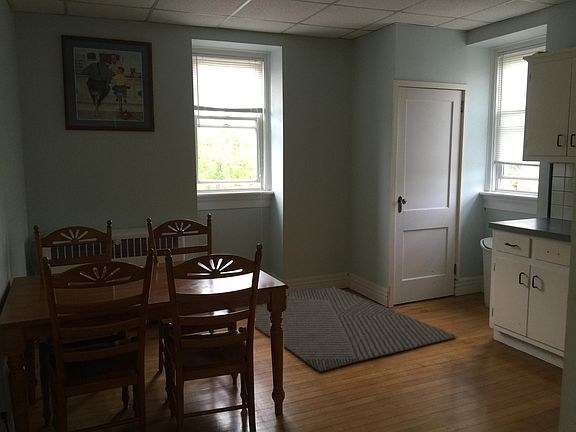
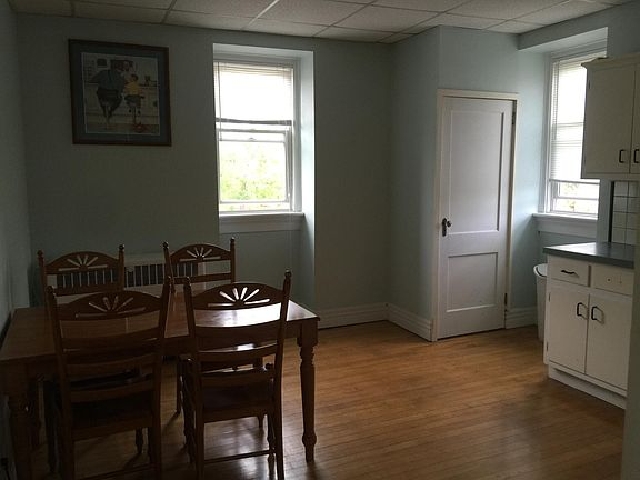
- rug (322, 315)
